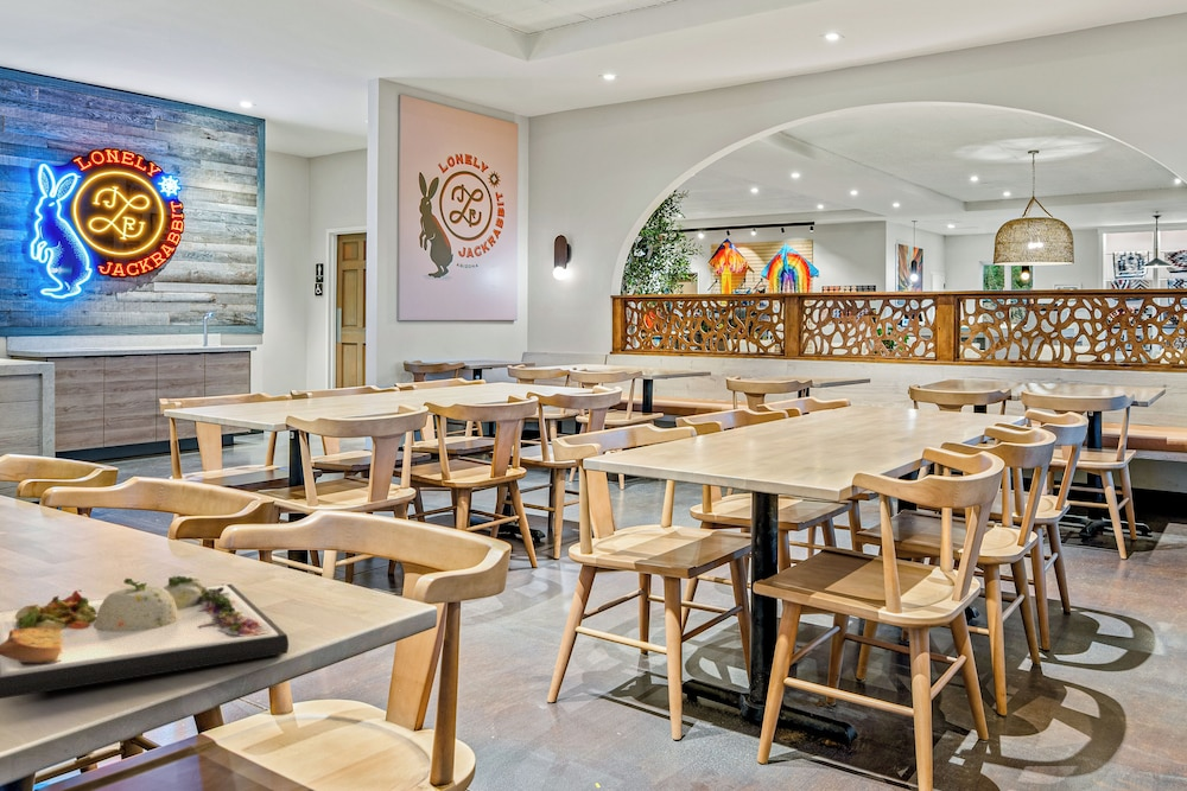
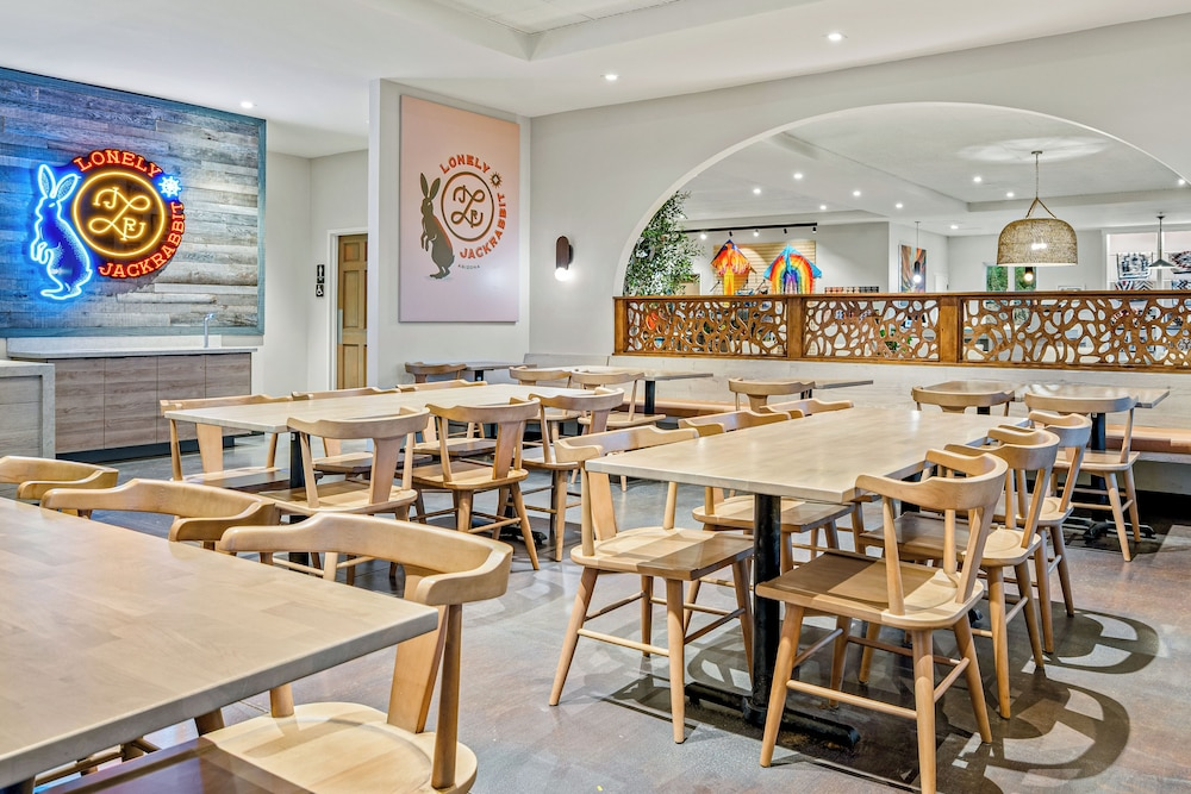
- dinner plate (132, 612)
